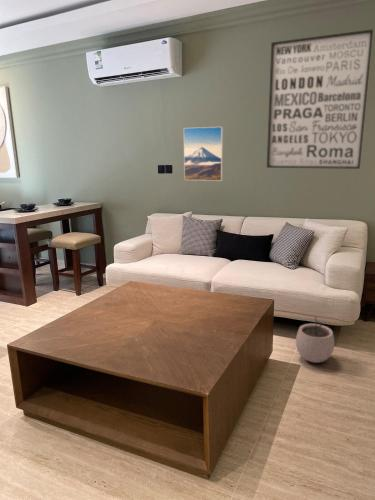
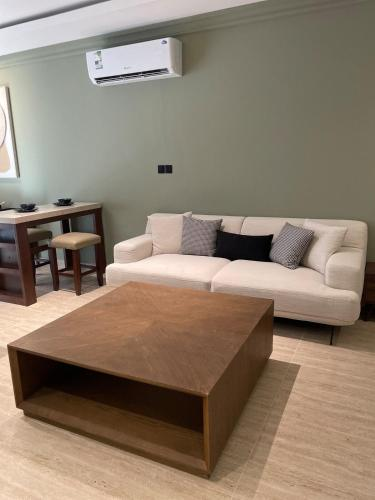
- plant pot (315, 338)
- wall art (315, 105)
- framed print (203, 154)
